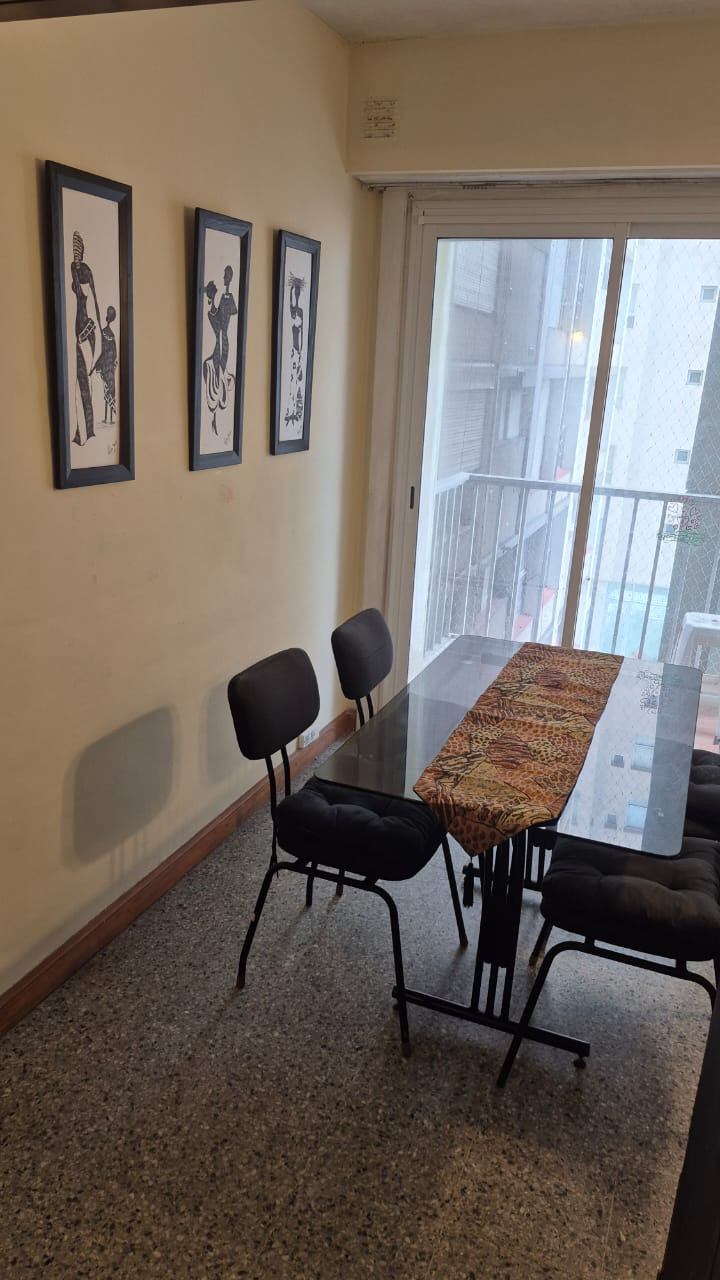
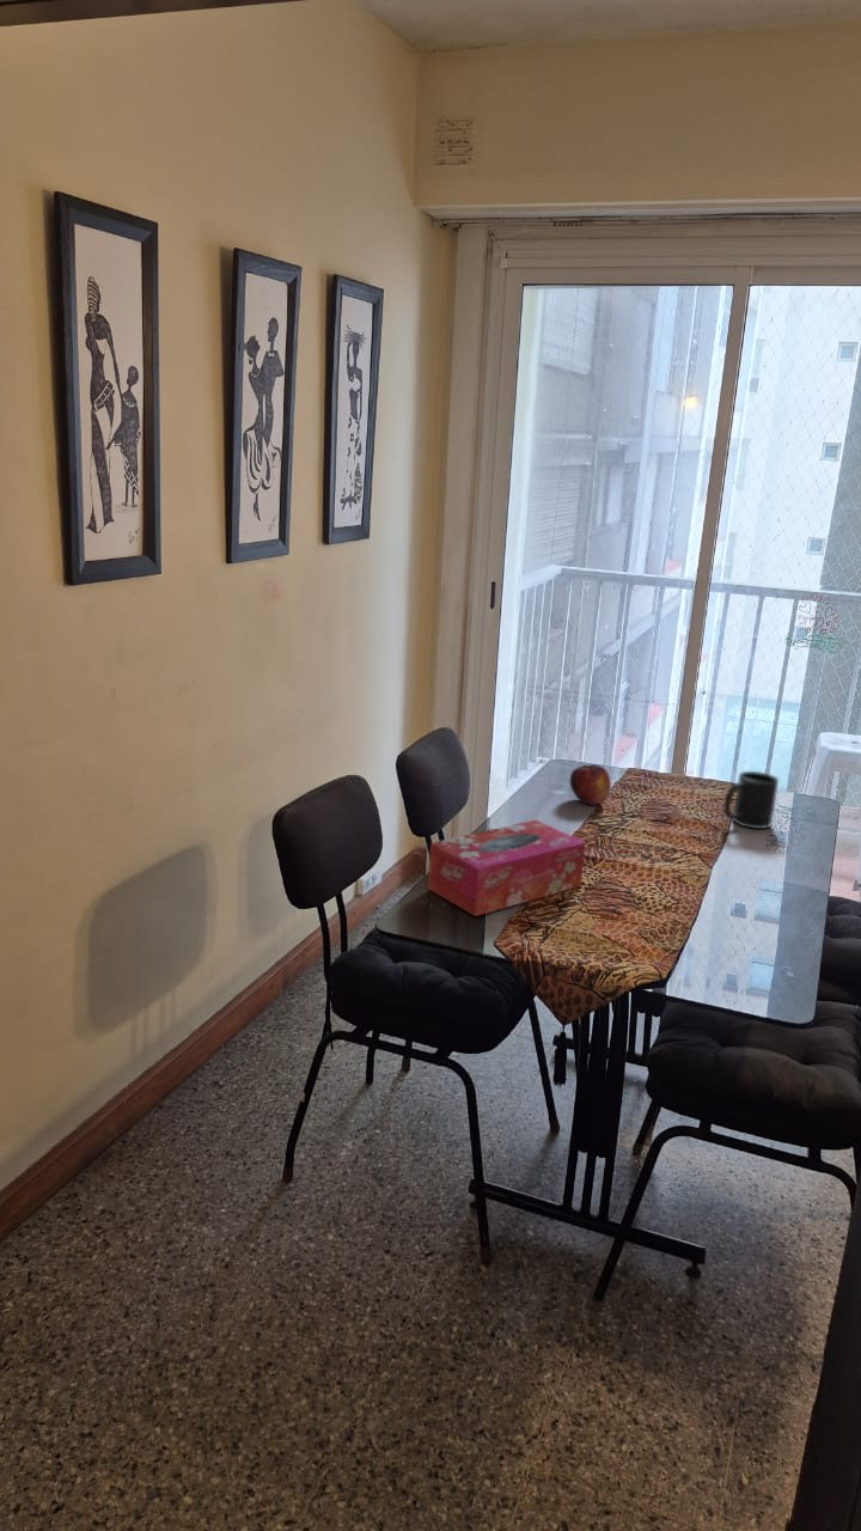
+ fruit (590, 782)
+ mug (749, 800)
+ tissue box (507, 865)
